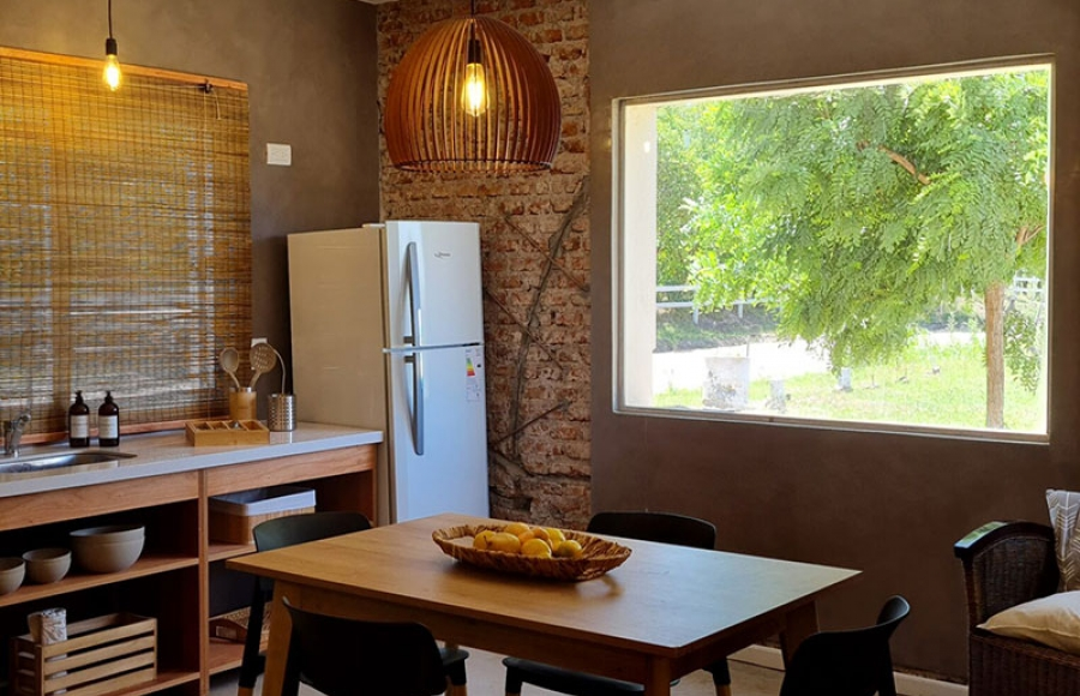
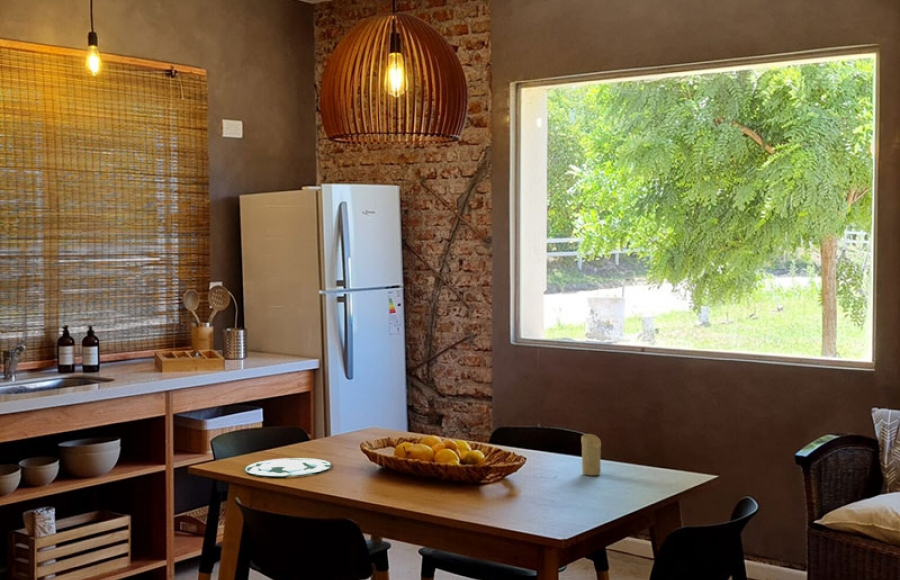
+ plate (288, 462)
+ candle (591, 454)
